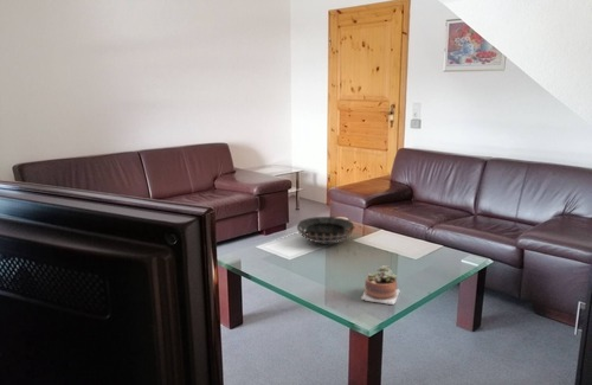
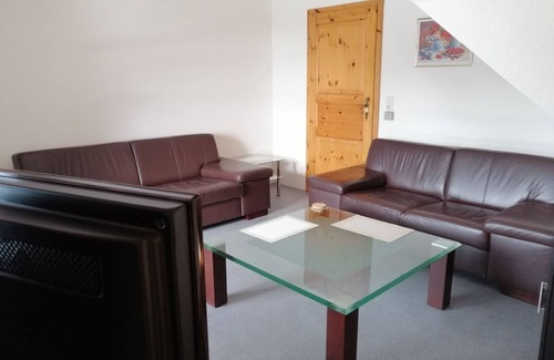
- decorative bowl (324, 231)
- succulent plant (380, 281)
